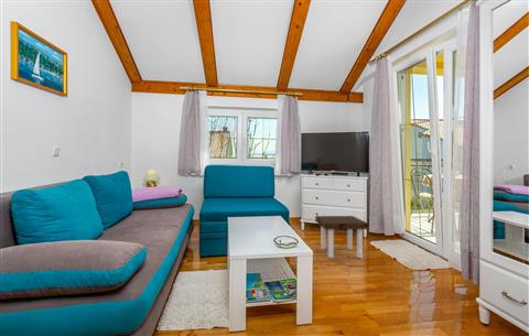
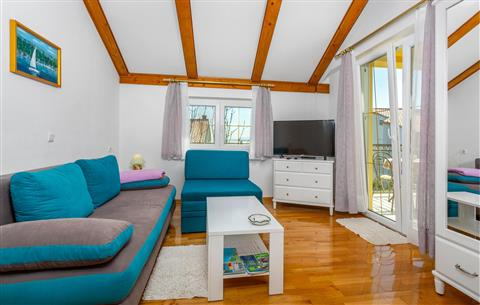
- side table (333, 236)
